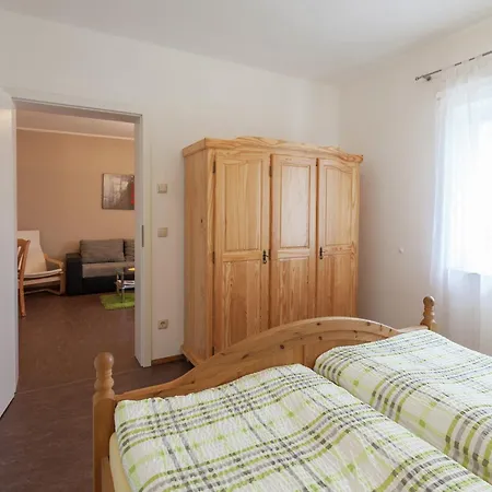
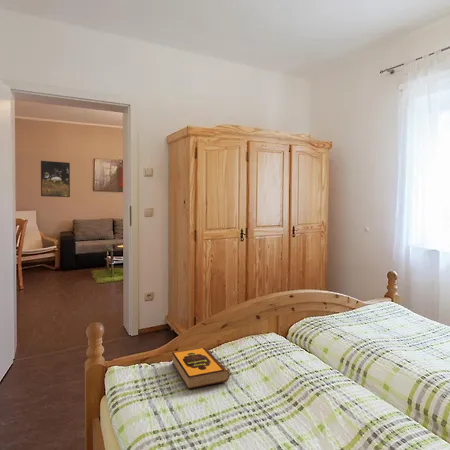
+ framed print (55, 179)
+ hardback book (199, 365)
